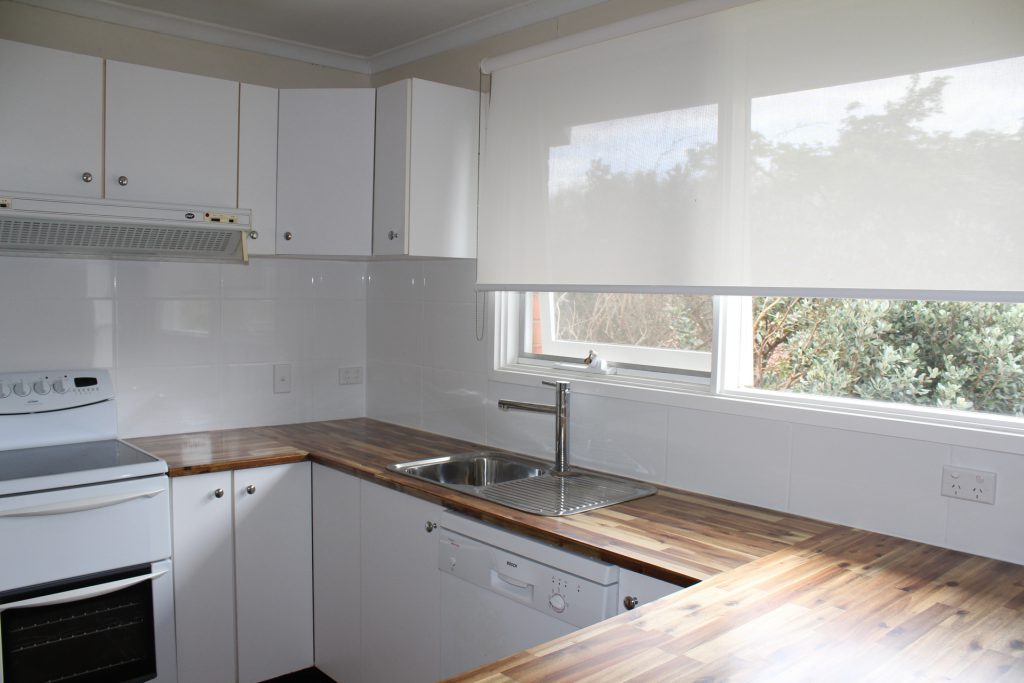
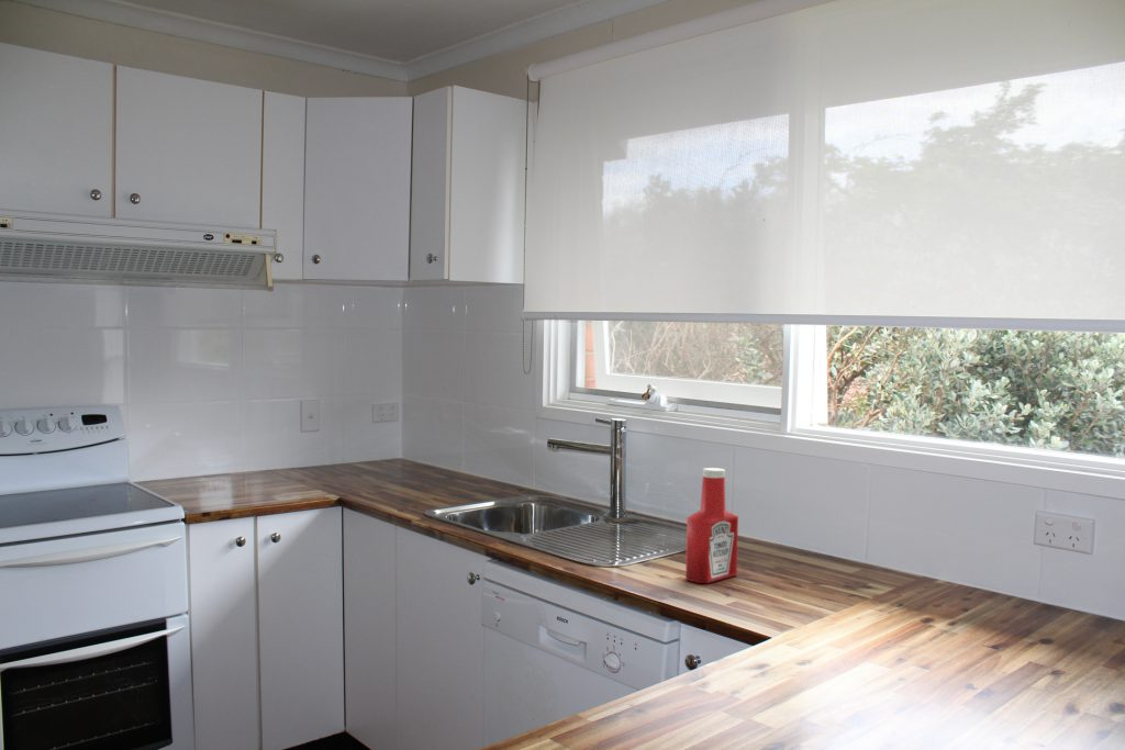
+ soap bottle (712, 523)
